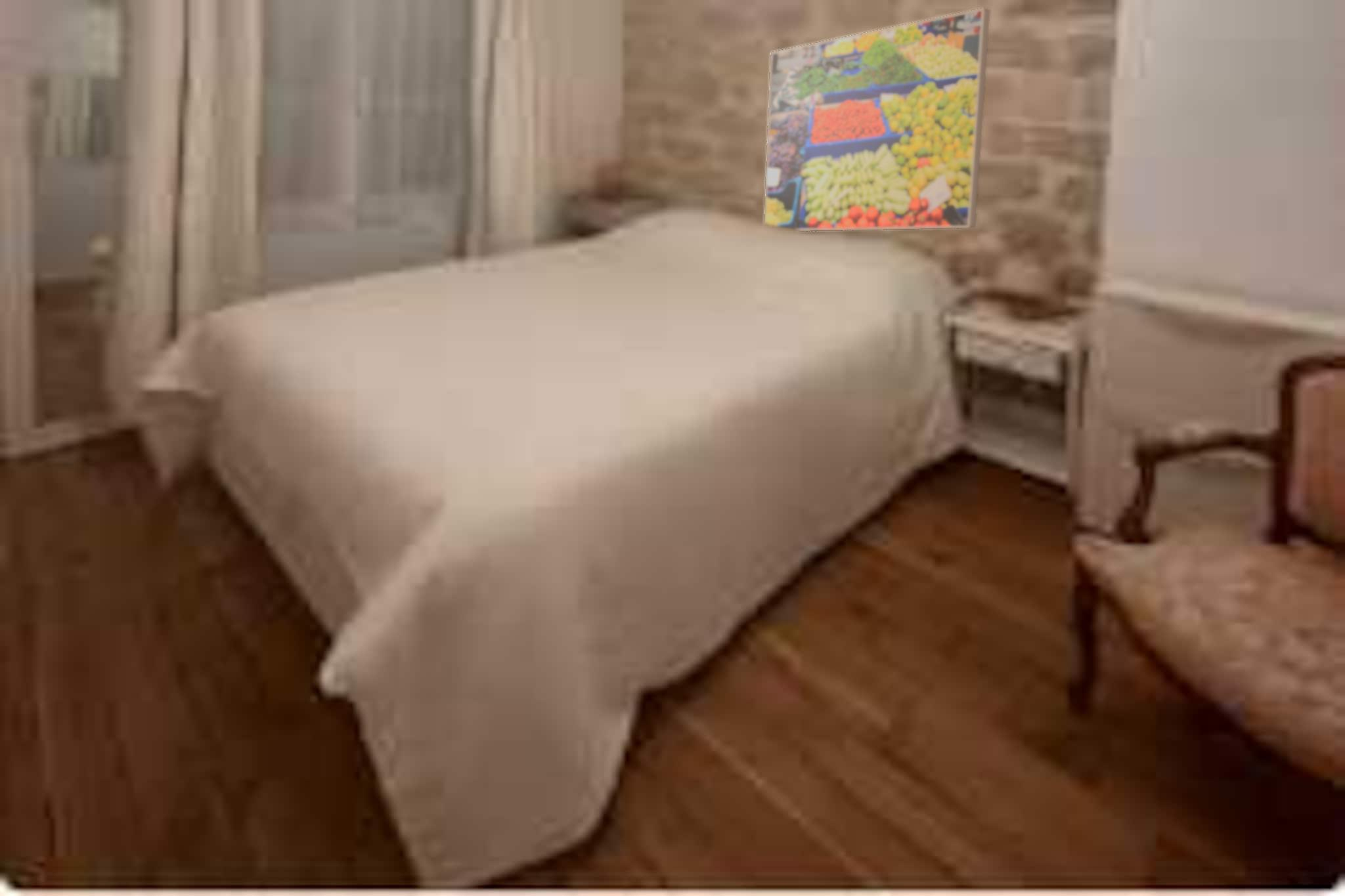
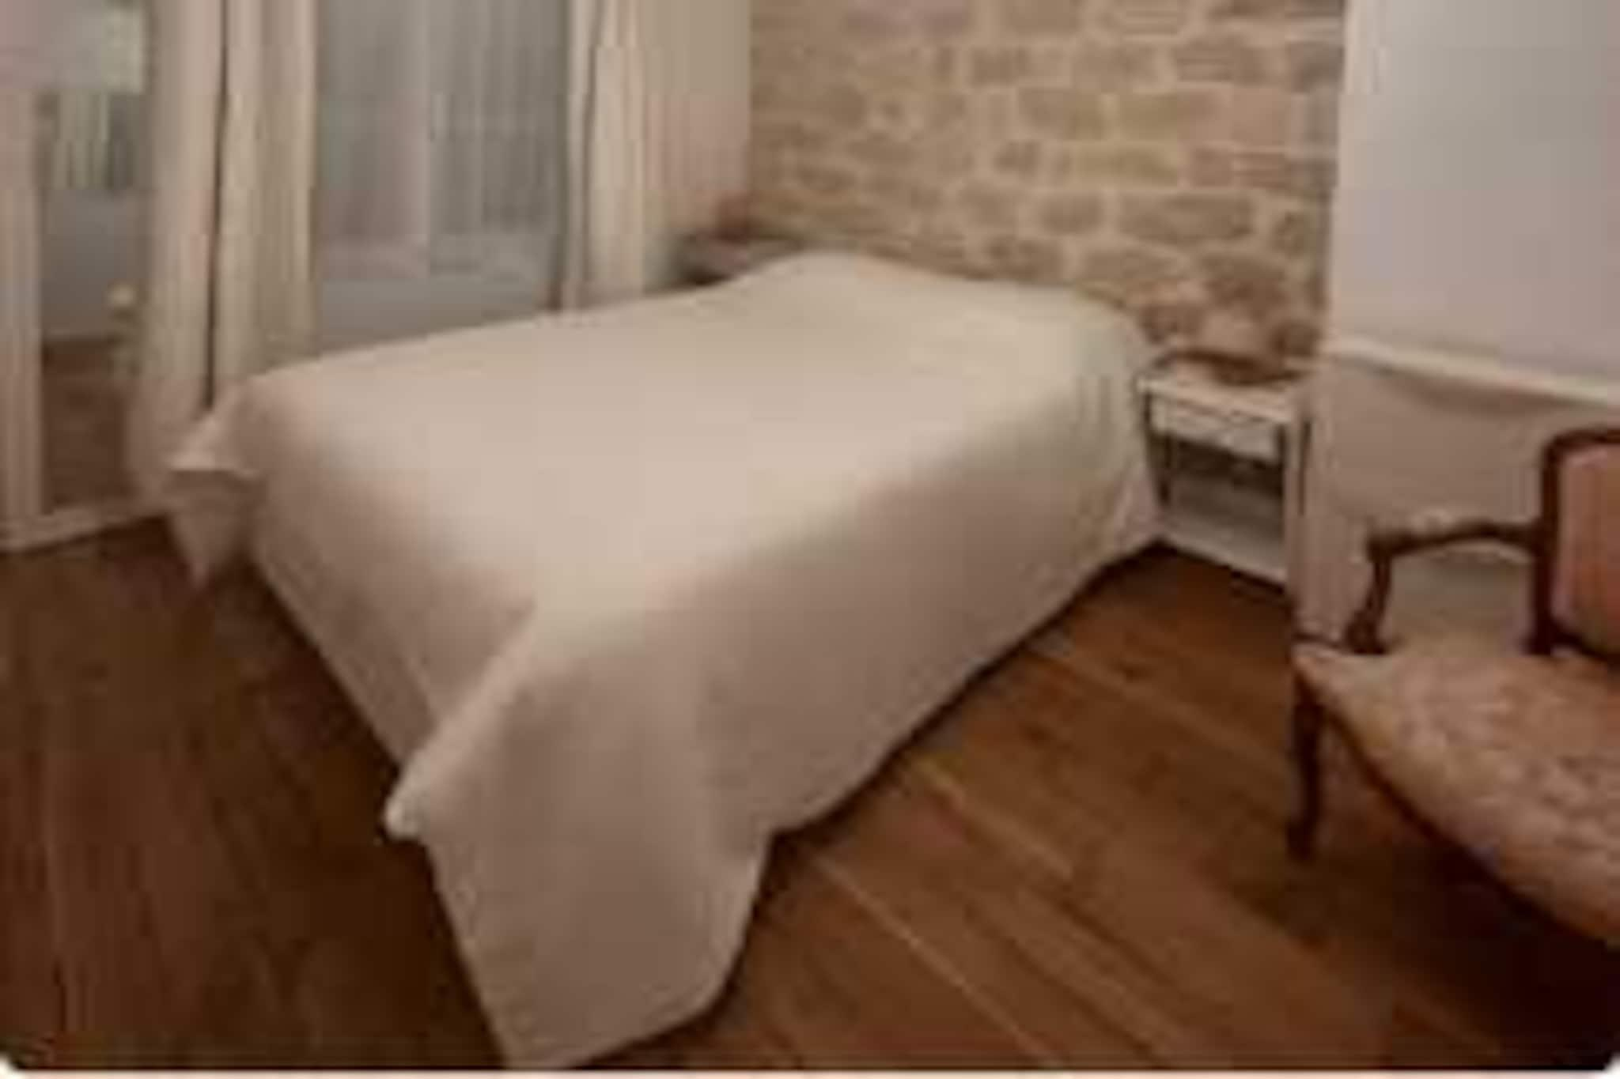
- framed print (864, 133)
